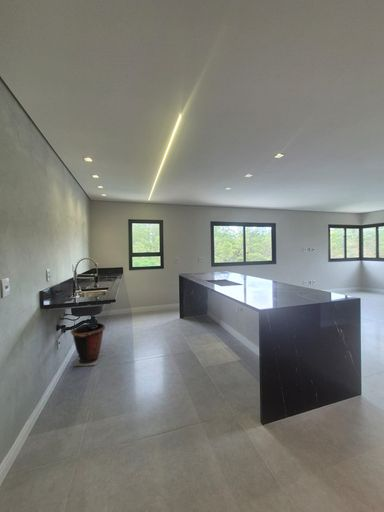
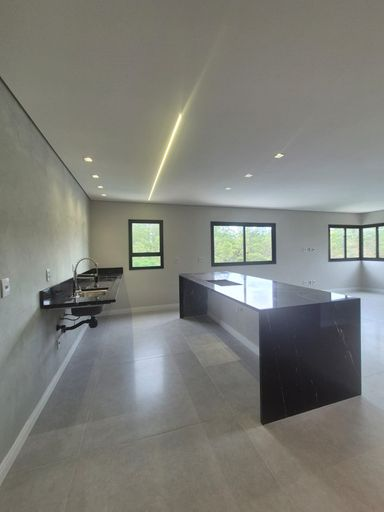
- waste bin (89, 342)
